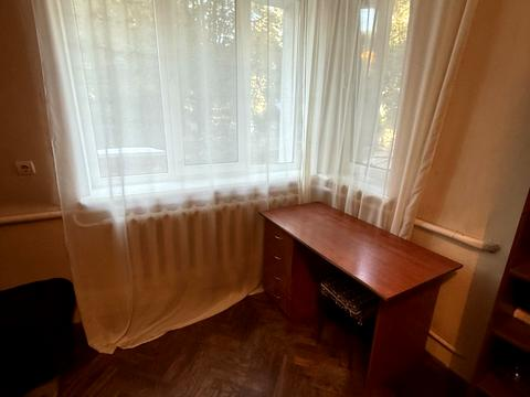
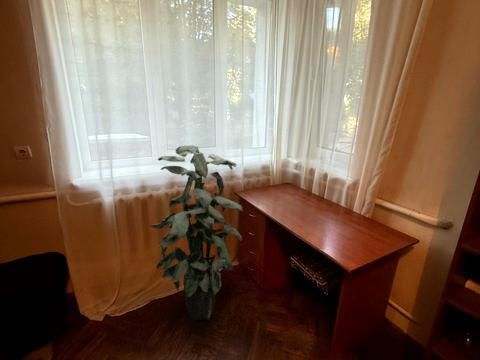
+ indoor plant (195, 233)
